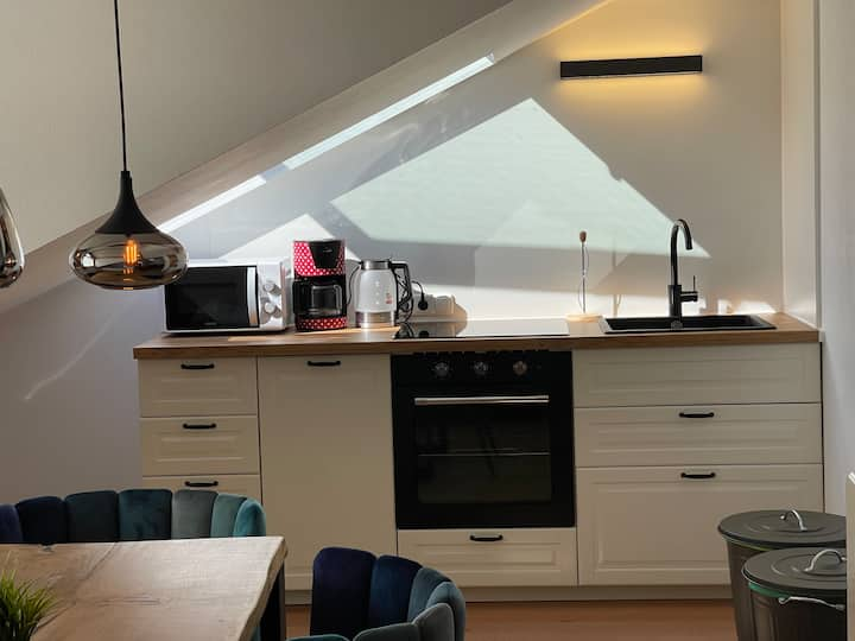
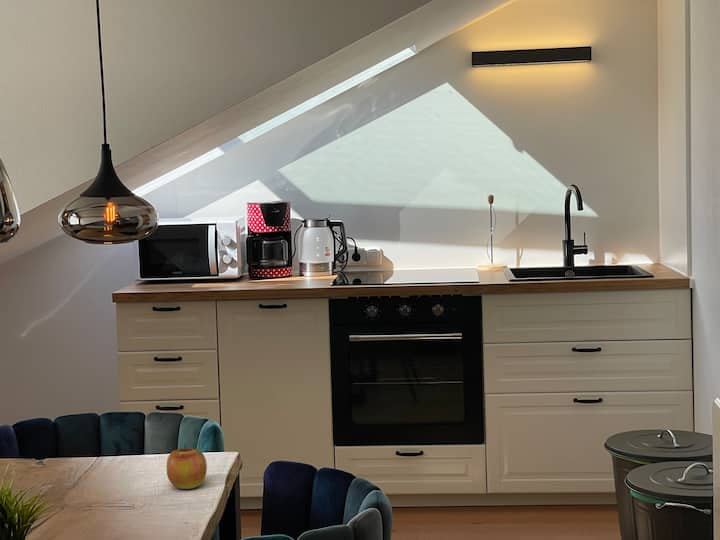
+ apple (186, 465)
